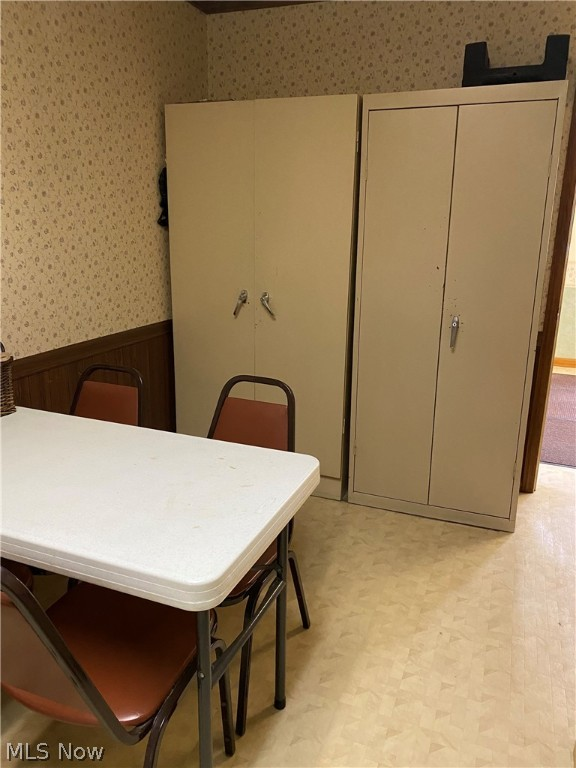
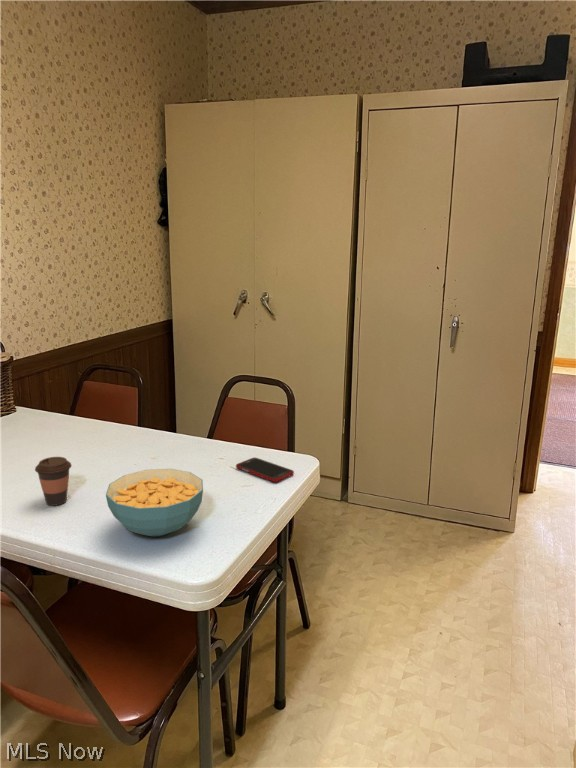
+ cereal bowl (156, 508)
+ cell phone (264, 469)
+ coffee cup (54, 481)
